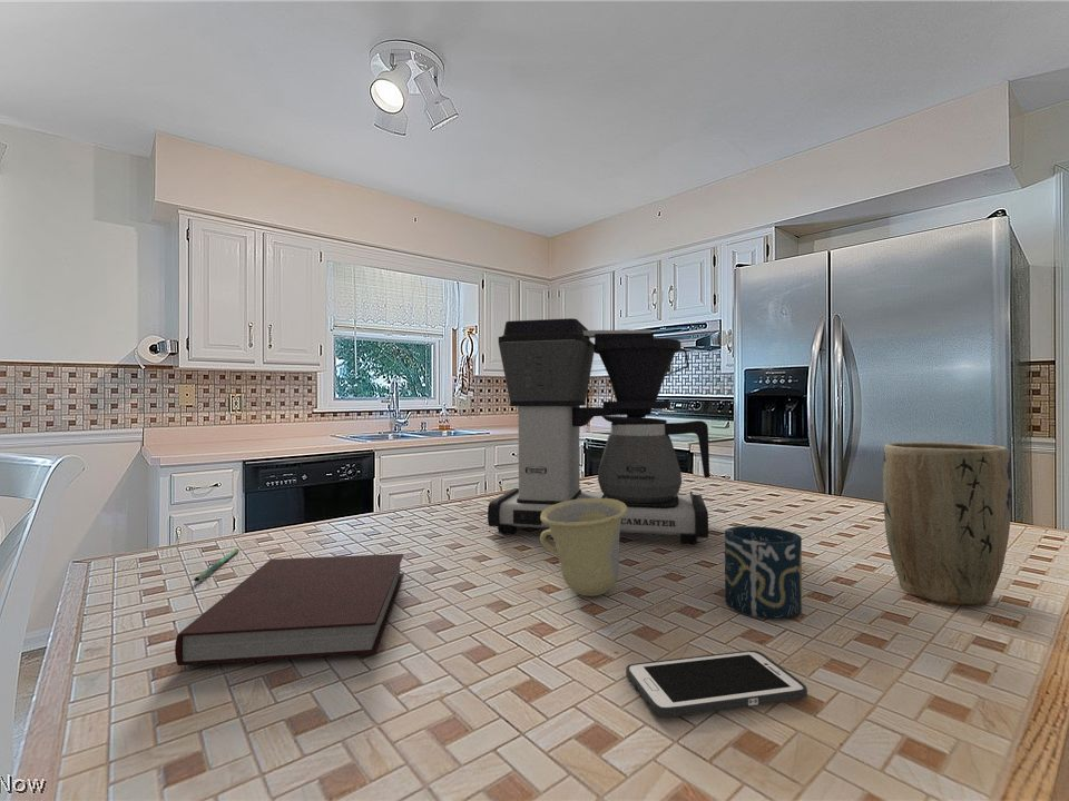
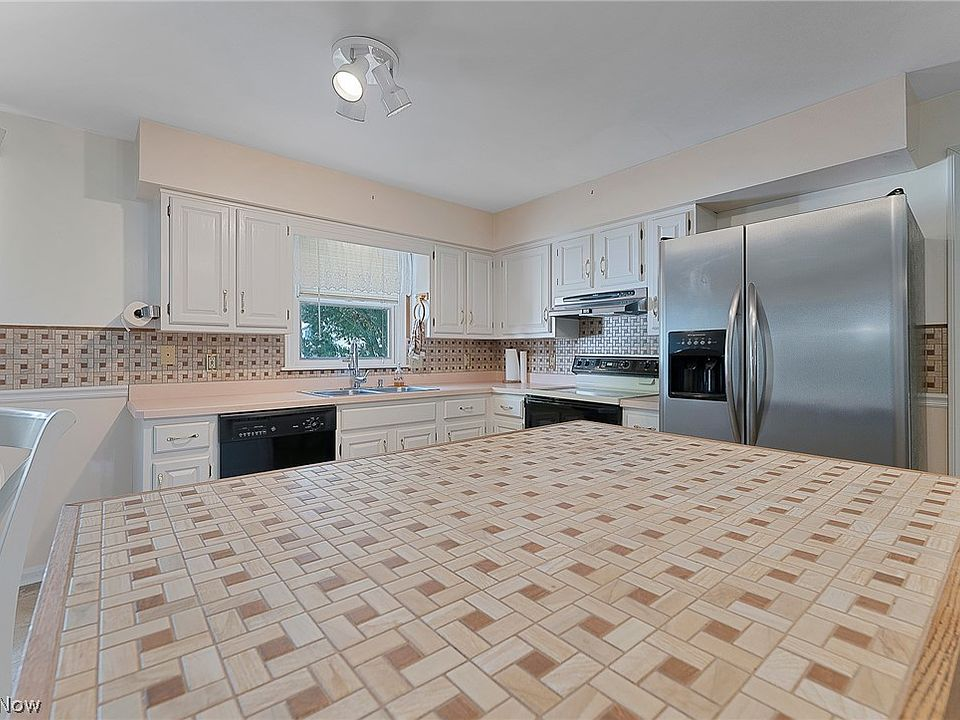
- plant pot (943, 518)
- notebook (313, 597)
- cup (755, 565)
- cup (583, 547)
- pen (218, 563)
- cell phone (713, 681)
- coffee maker (606, 419)
